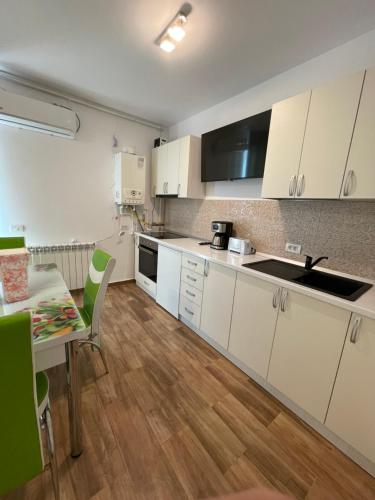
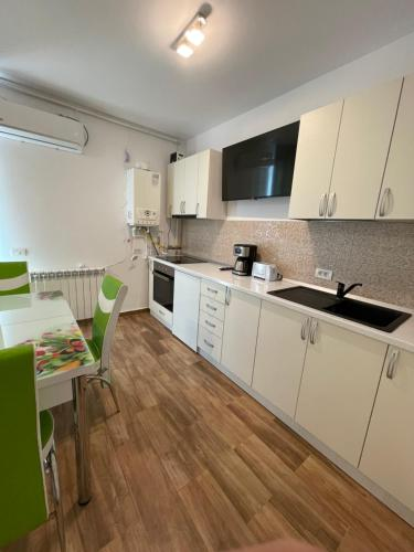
- vase (14, 275)
